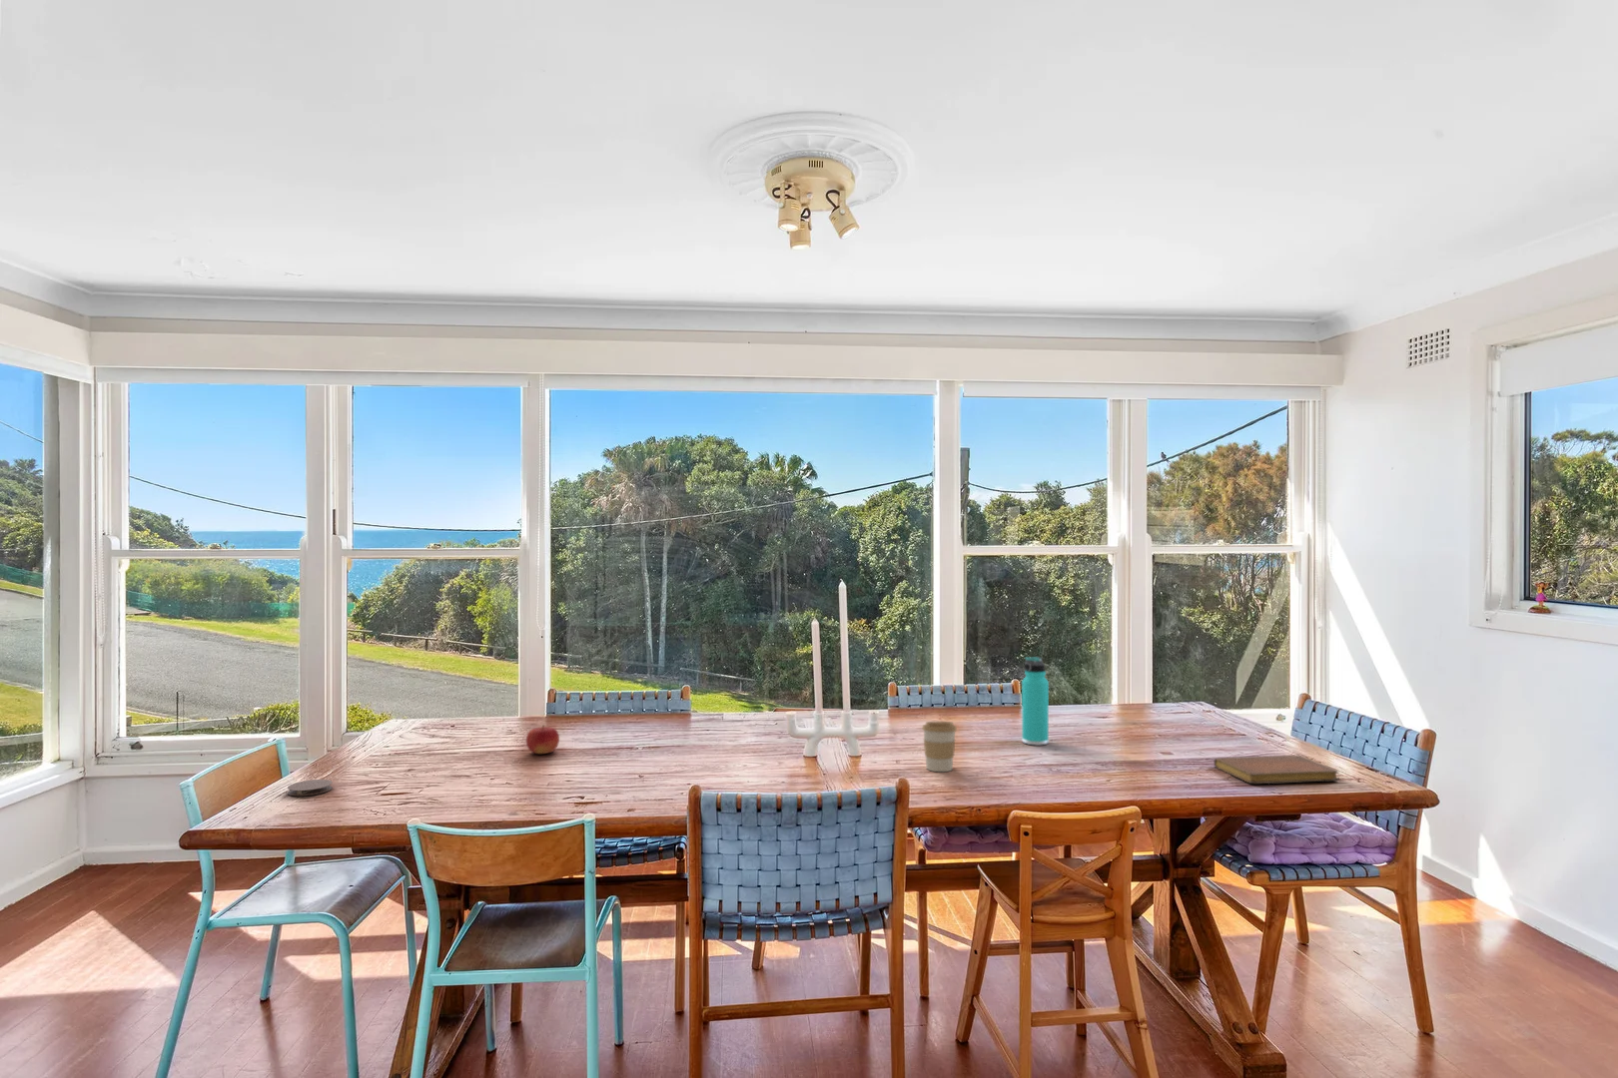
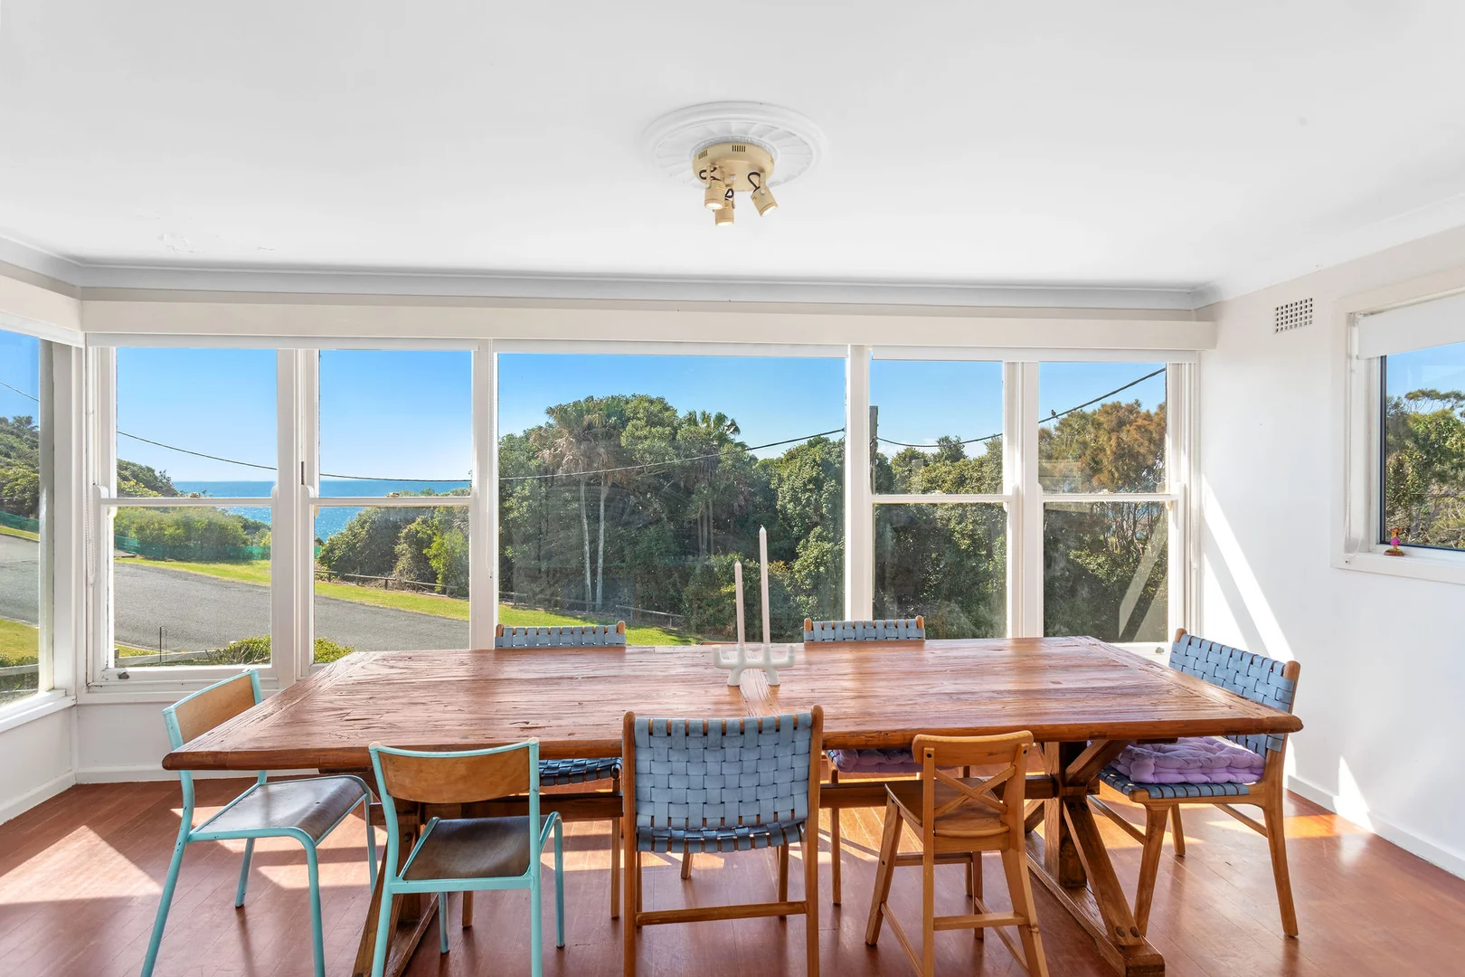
- thermos bottle (1034, 699)
- fruit (542, 739)
- coffee cup (939, 745)
- coaster (309, 788)
- notebook (1275, 768)
